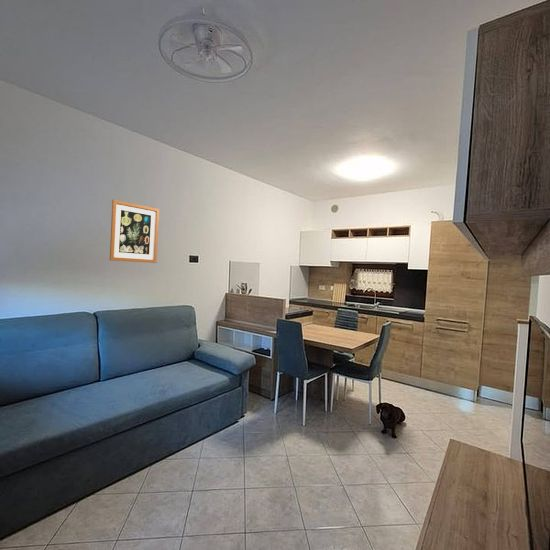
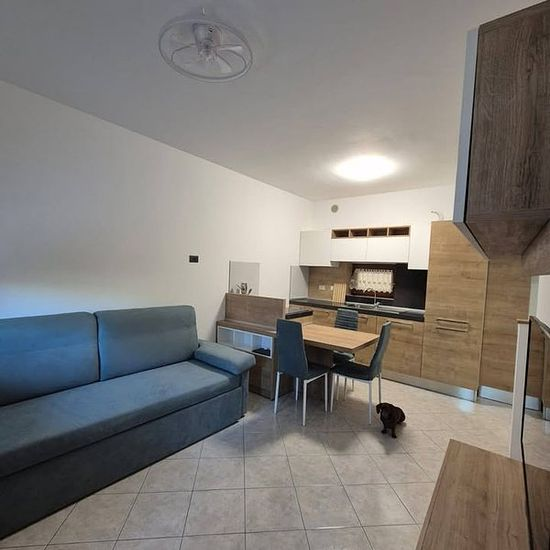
- wall art (135, 233)
